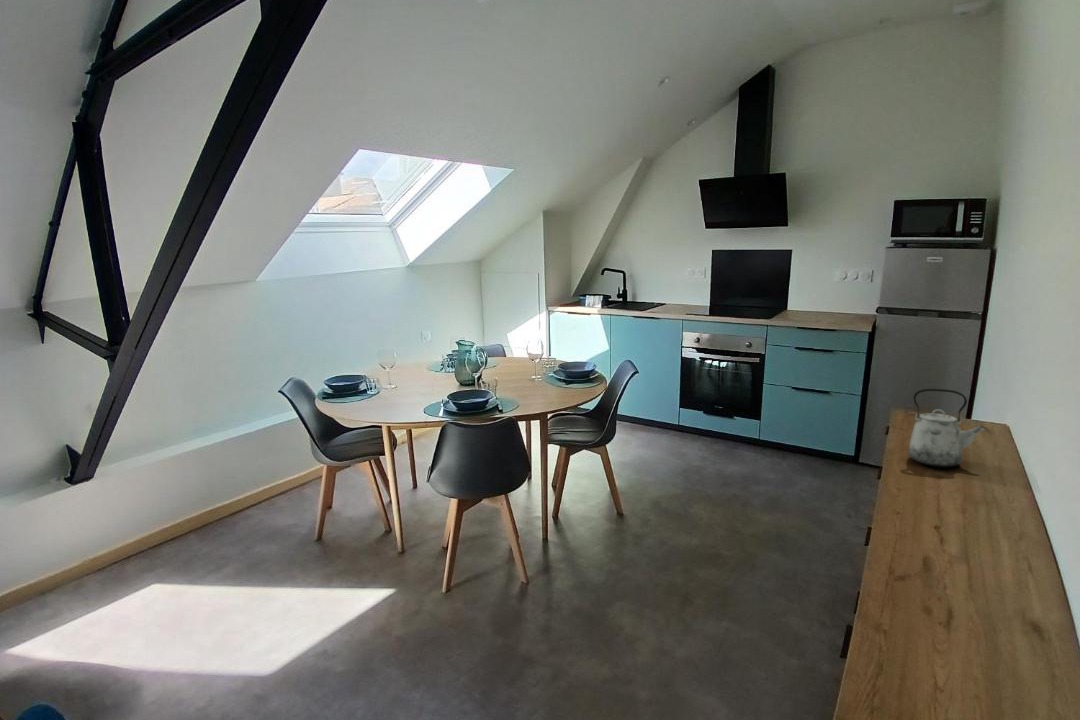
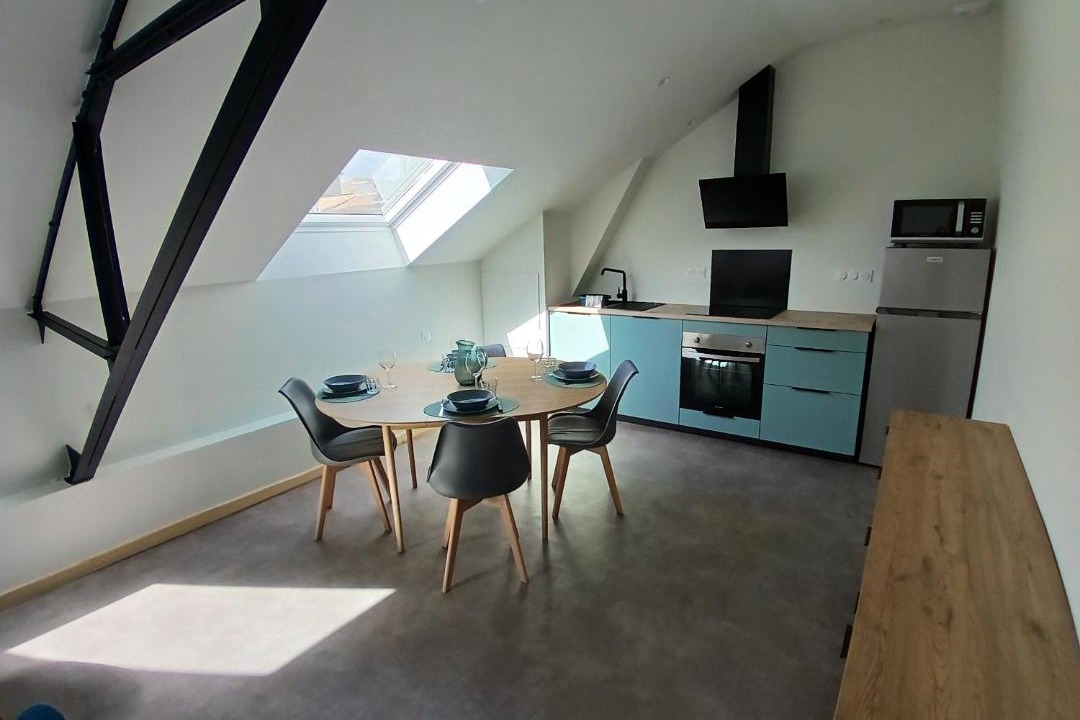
- kettle (947, 427)
